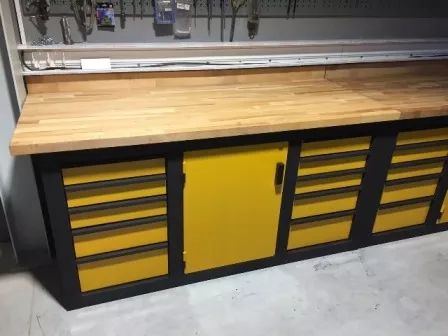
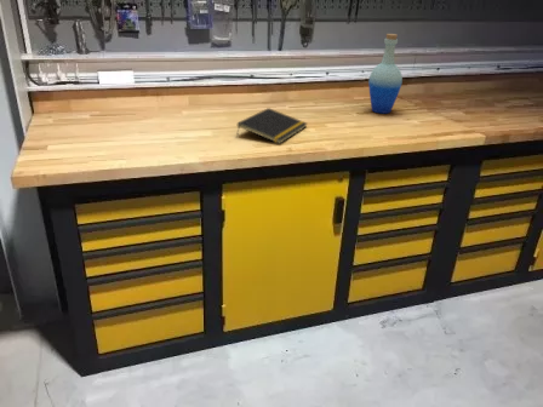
+ bottle (385, 74)
+ notepad (273, 124)
